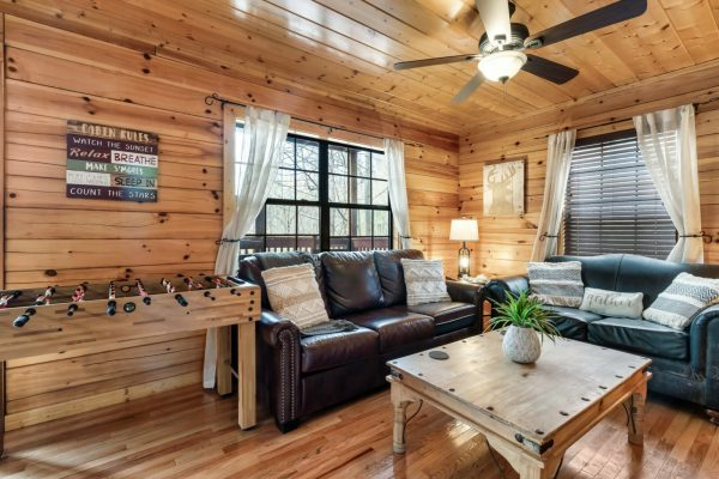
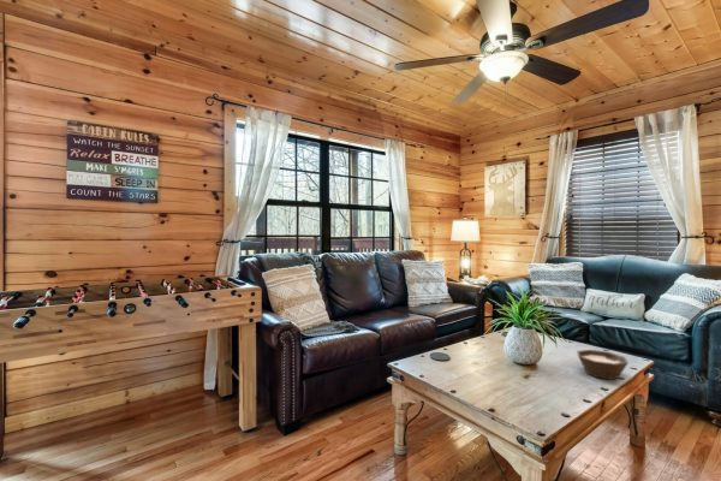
+ bowl (601, 364)
